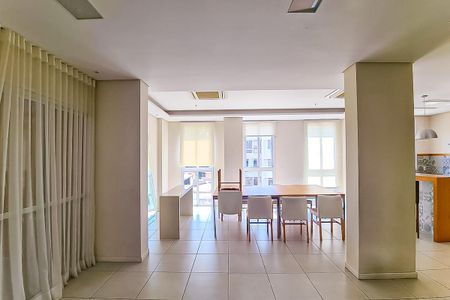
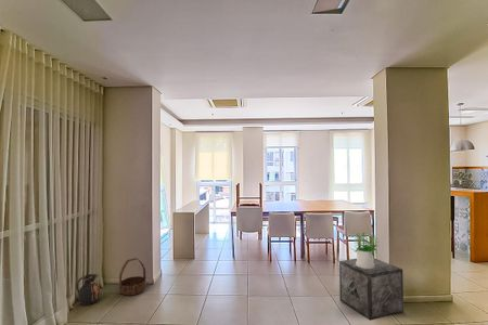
+ storage crate (370, 285)
+ ceramic jug (89, 288)
+ basket (133, 276)
+ potted plant (365, 248)
